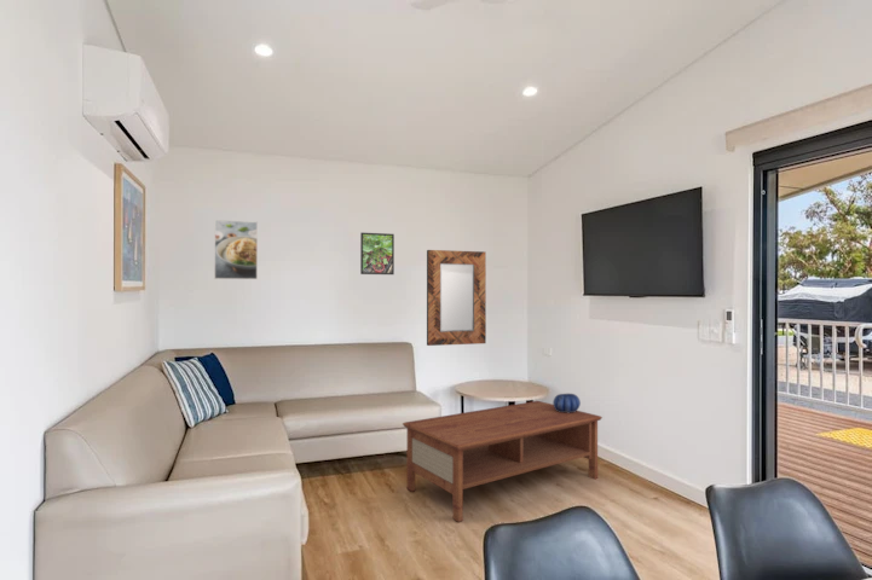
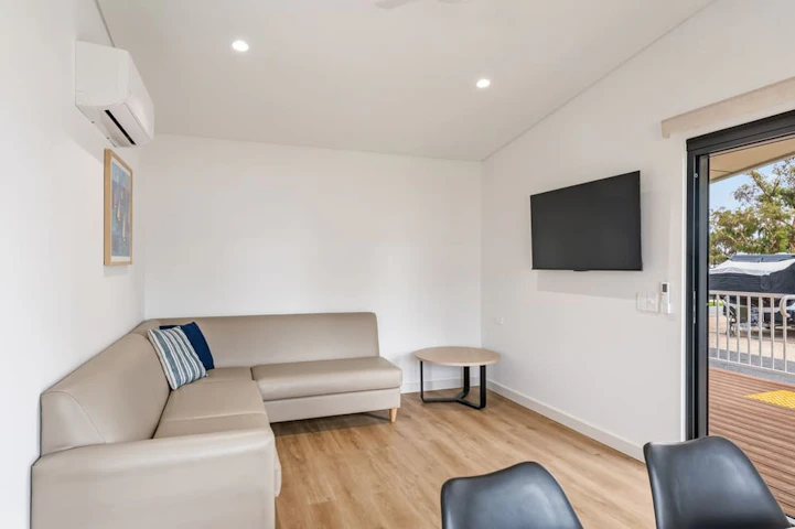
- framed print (236, 250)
- coffee table (504, 451)
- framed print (377, 254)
- home mirror (456, 297)
- decorative bowl (566, 401)
